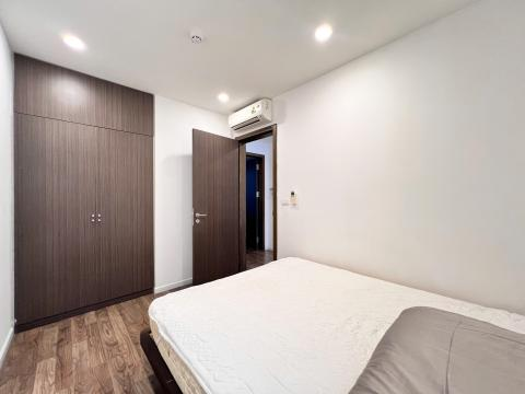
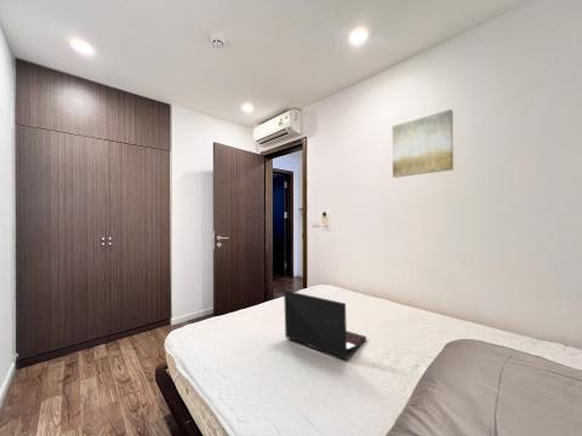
+ laptop (325, 315)
+ wall art (420, 145)
